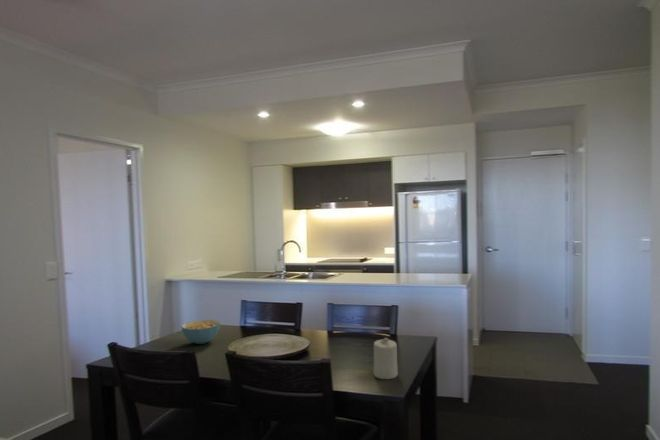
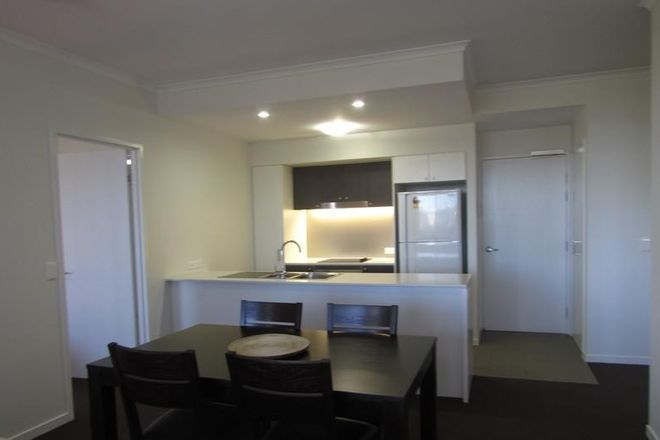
- cereal bowl (201, 333)
- candle (385, 355)
